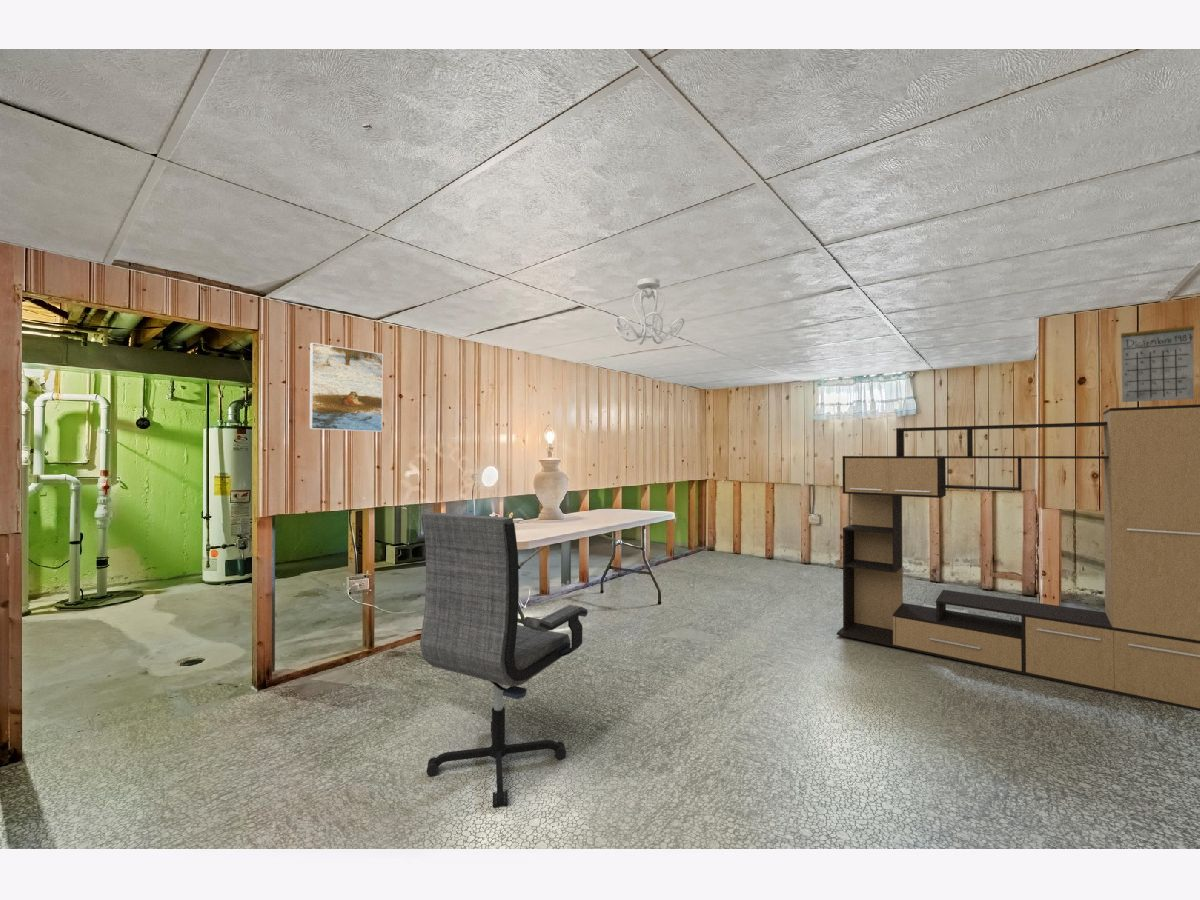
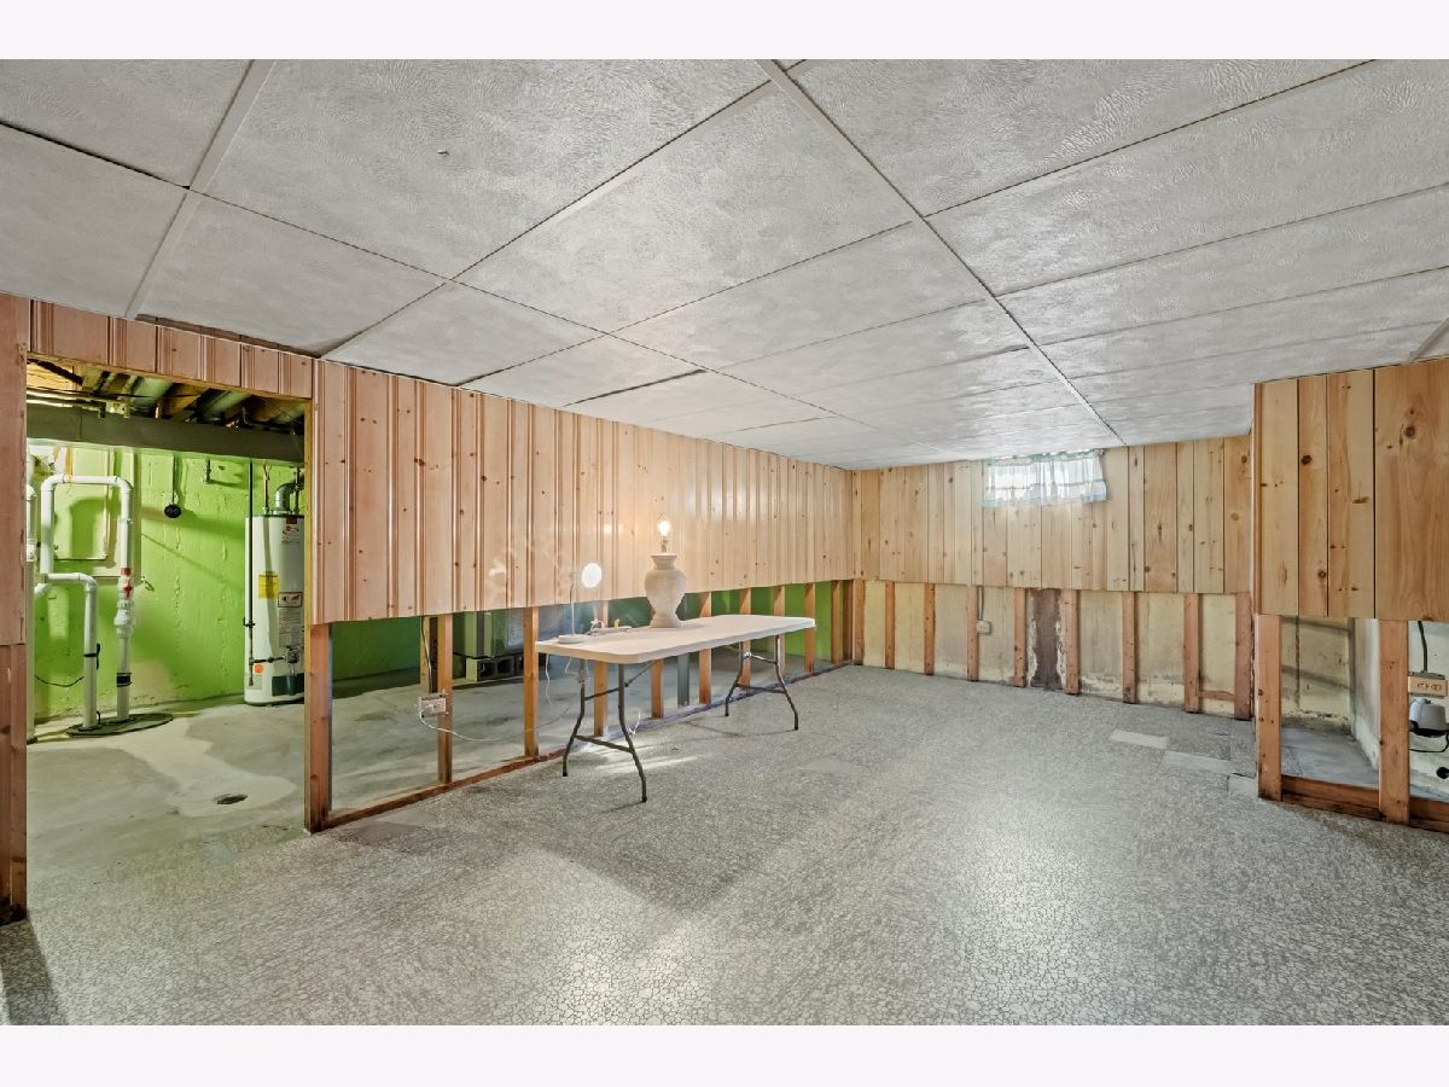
- office chair (502, 635)
- calendar (1156, 356)
- media console (995, 489)
- ceiling light fixture (649, 313)
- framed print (347, 389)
